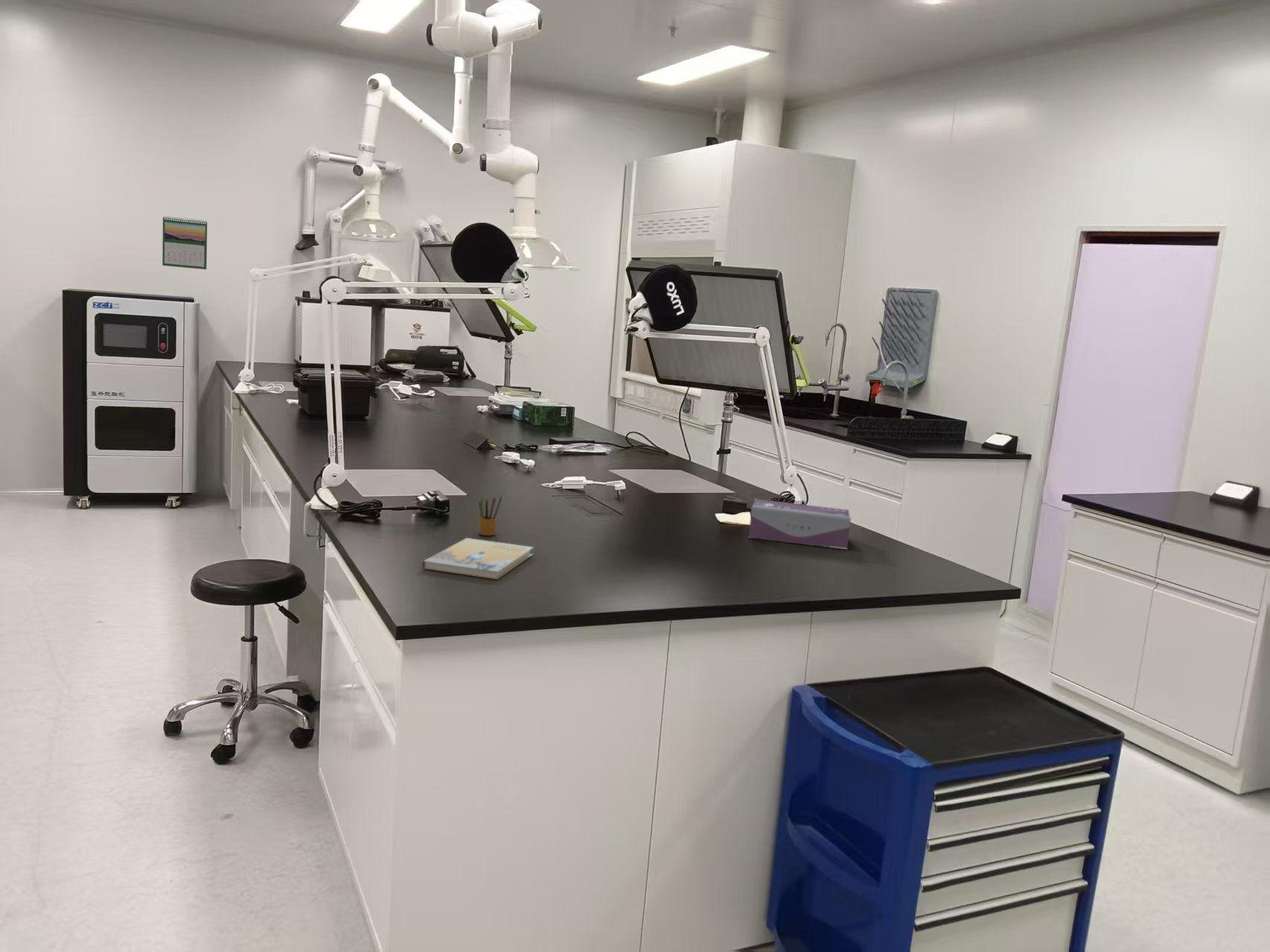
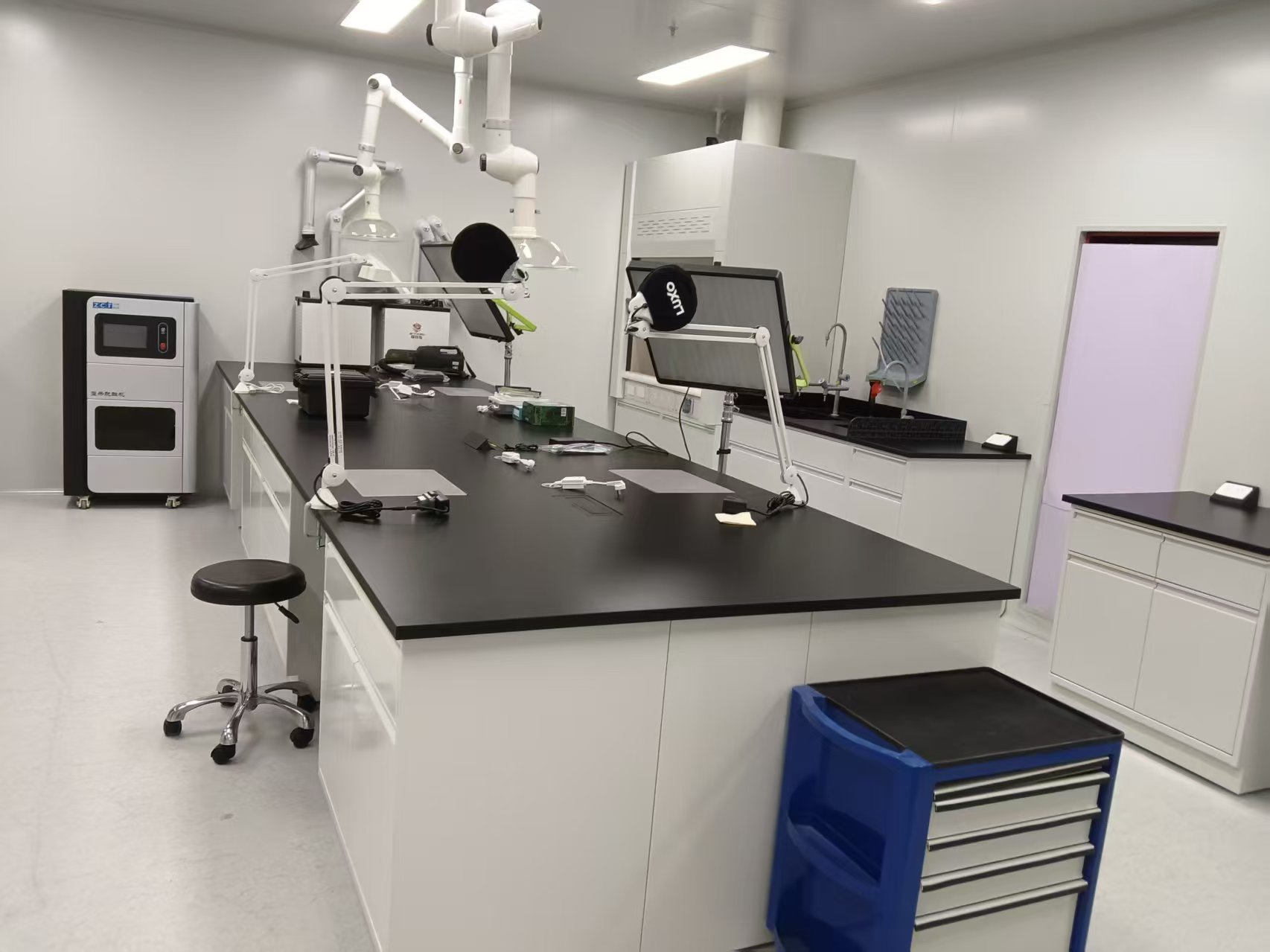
- book (480, 557)
- calendar (185, 242)
- pencil box (488, 514)
- tissue box (799, 522)
